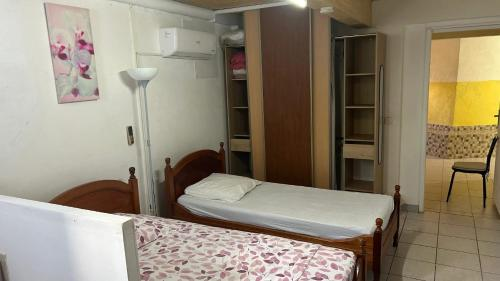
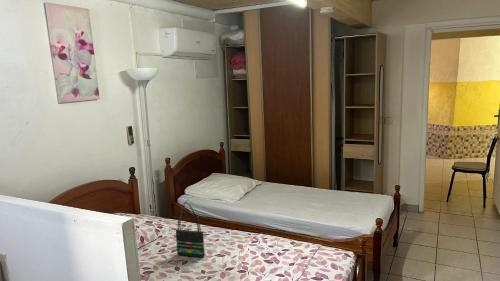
+ tote bag (188, 230)
